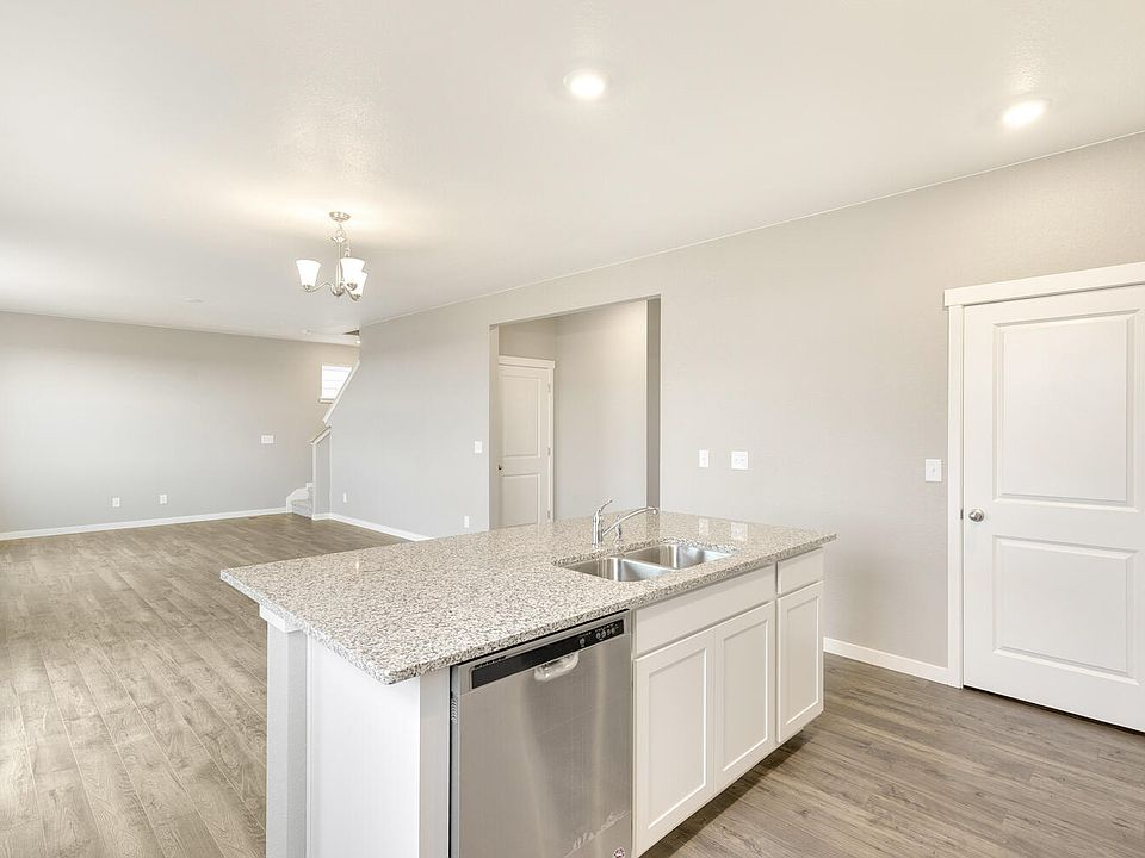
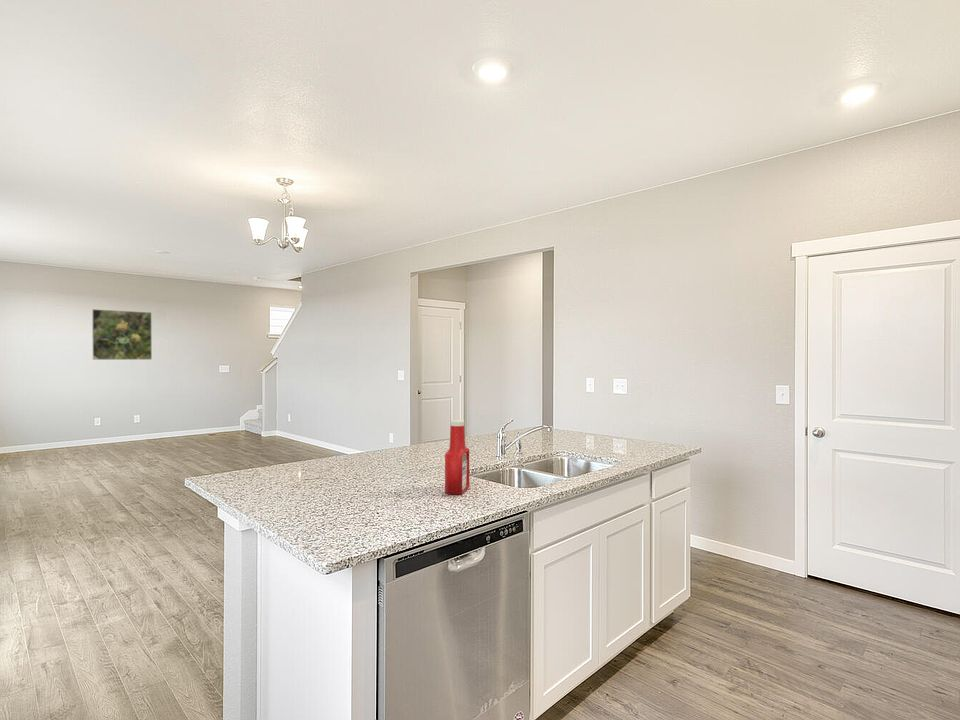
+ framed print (122, 335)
+ soap bottle (457, 455)
